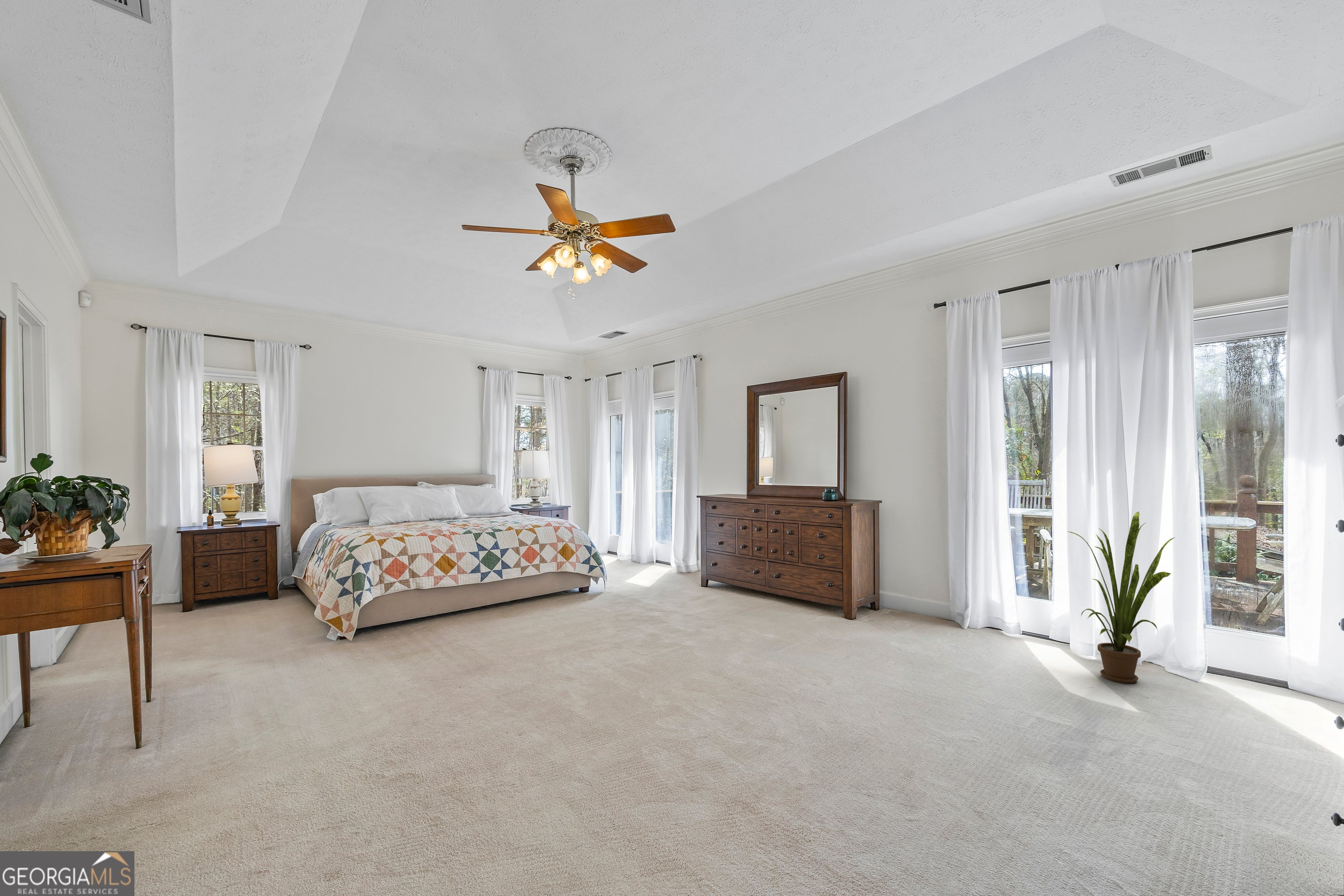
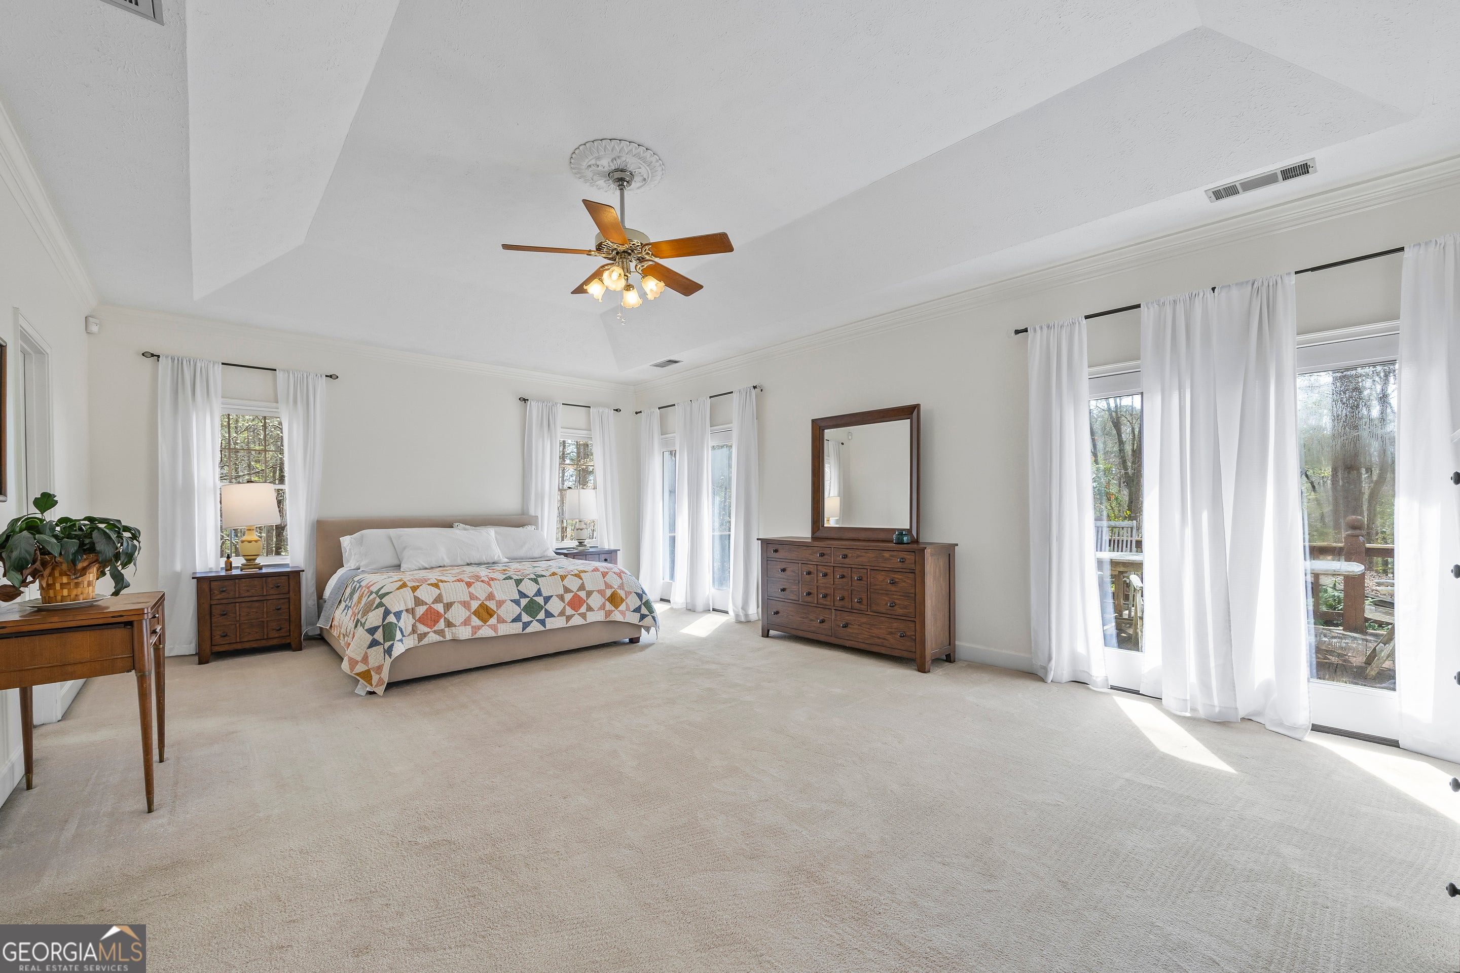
- house plant (1117, 595)
